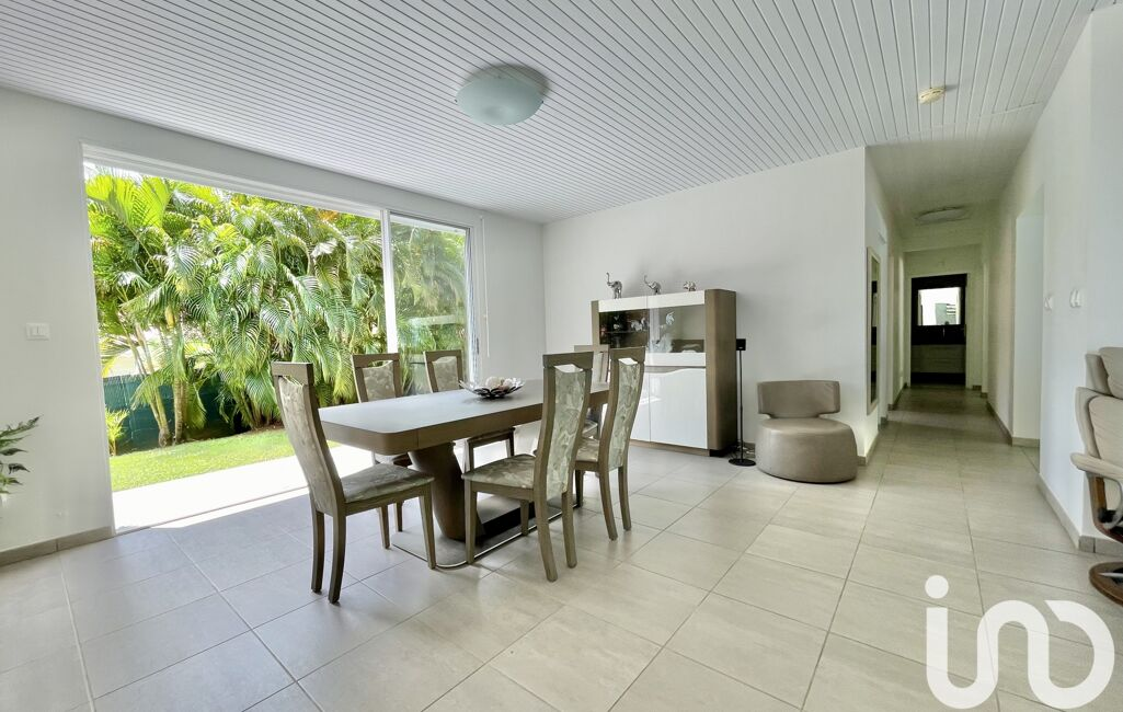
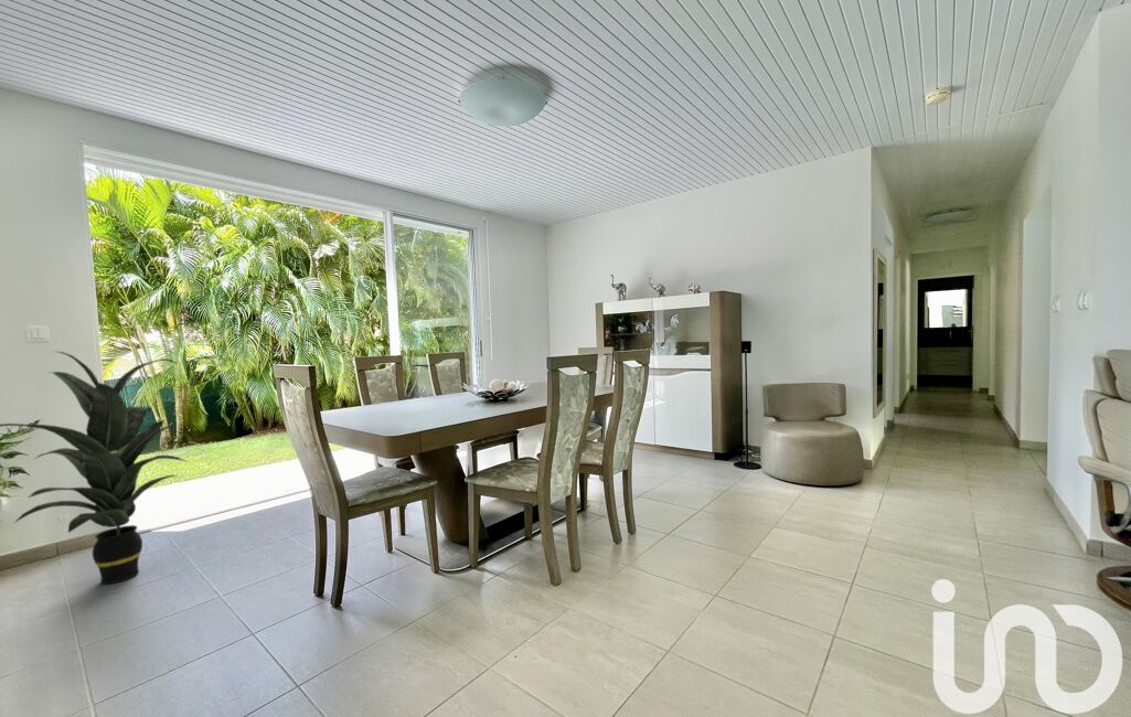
+ indoor plant (100, 464)
